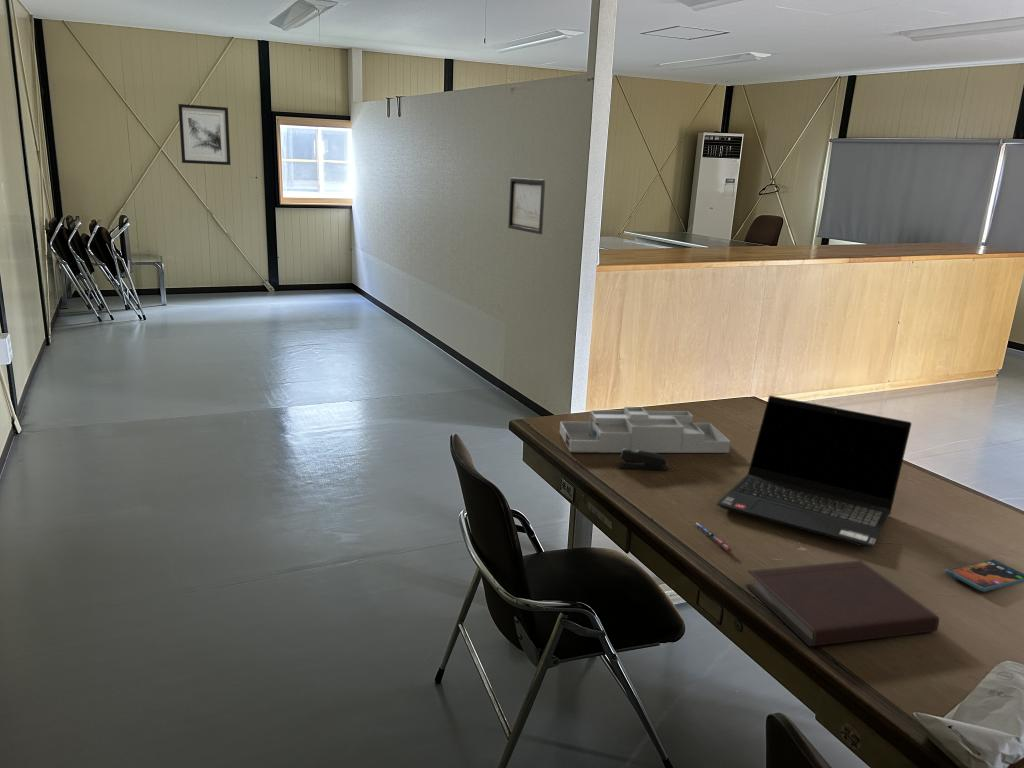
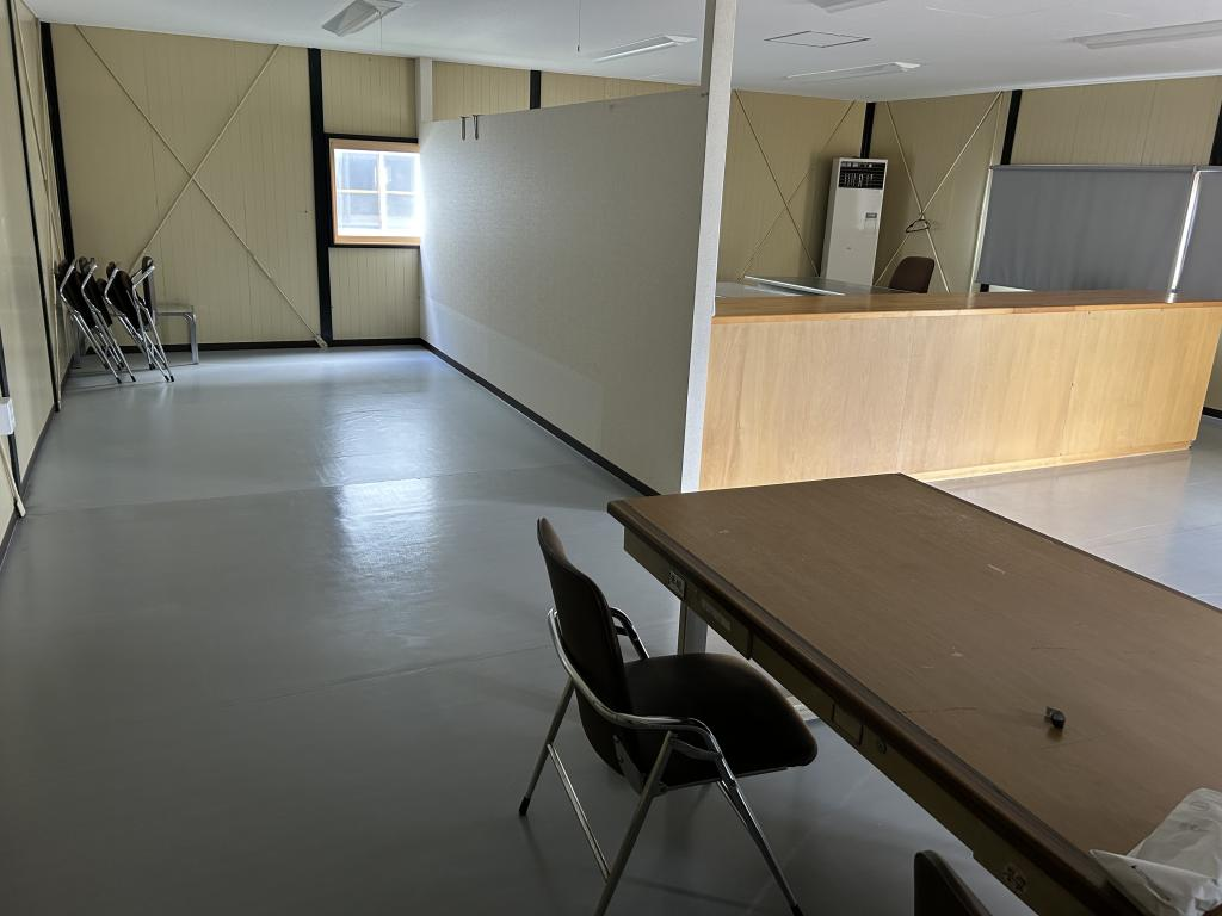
- stapler (644, 458)
- pen (712, 535)
- wall art (525, 205)
- notebook (838, 600)
- desk organizer (643, 428)
- laptop computer (815, 465)
- wall art (204, 135)
- smartphone (988, 574)
